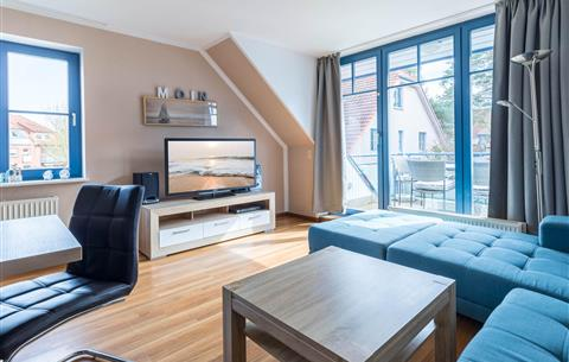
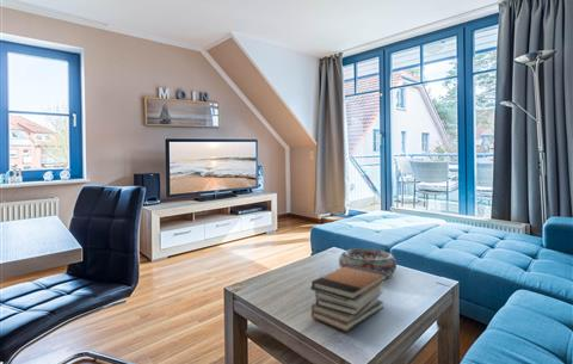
+ decorative bowl (366, 263)
+ book stack (350, 294)
